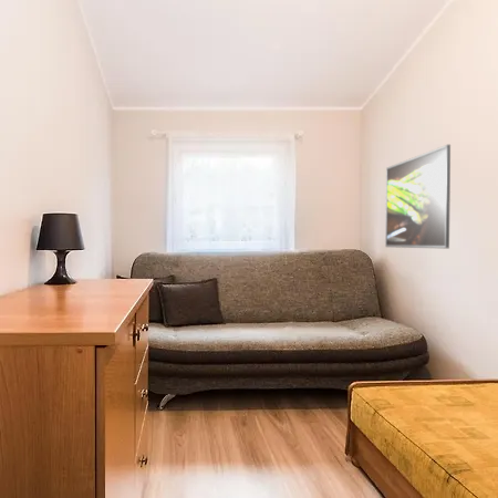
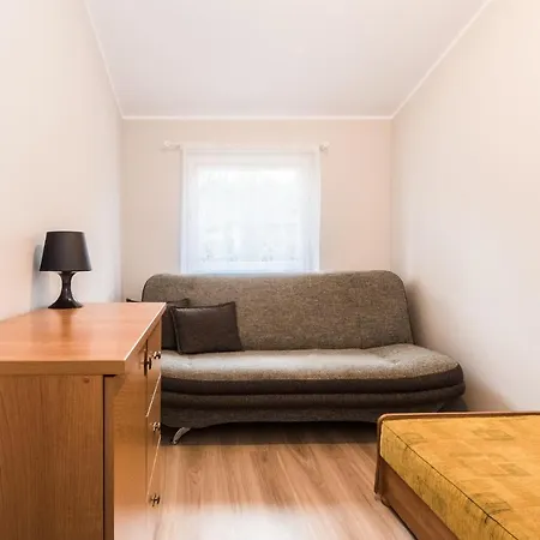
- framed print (413, 203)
